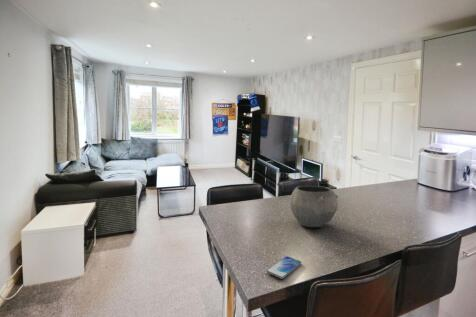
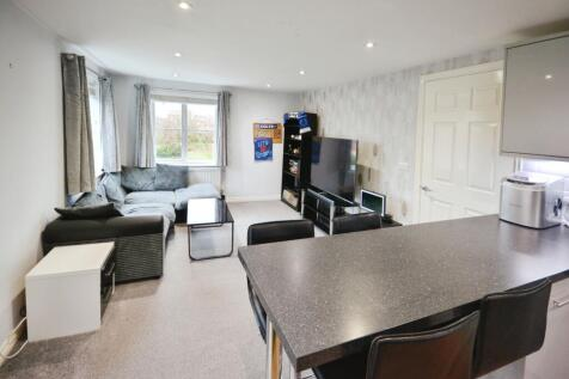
- smartphone (284, 266)
- bowl (313, 206)
